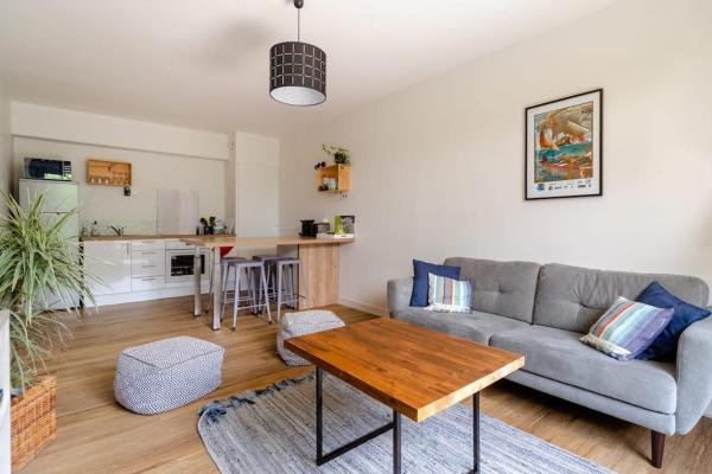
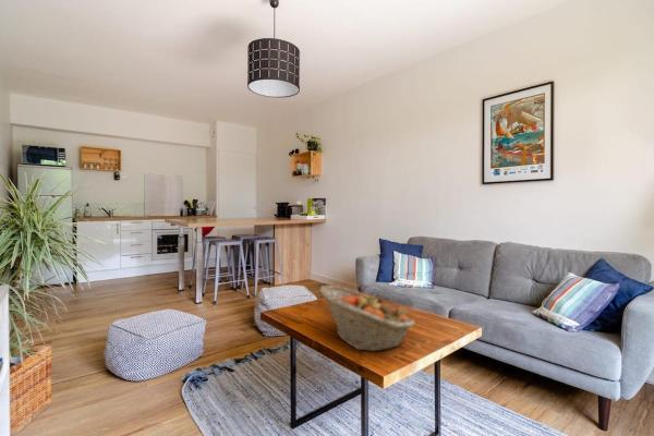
+ fruit basket (364, 312)
